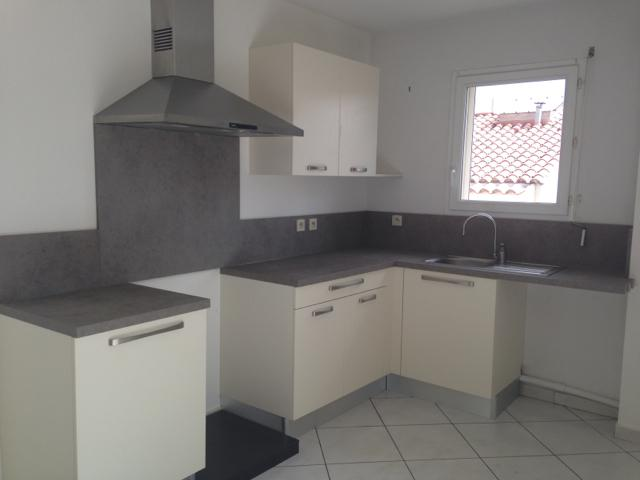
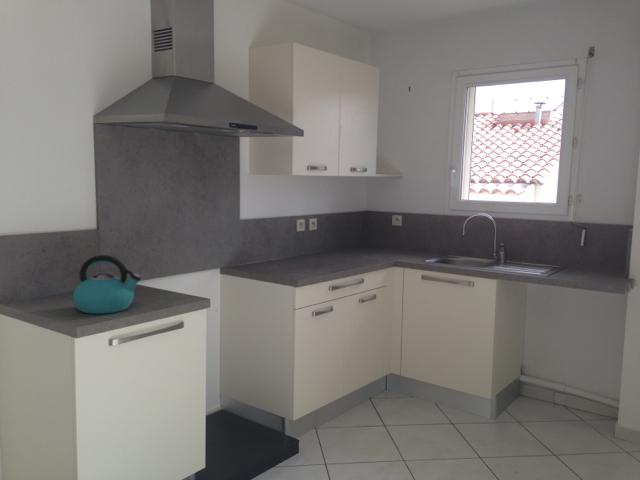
+ kettle (107, 282)
